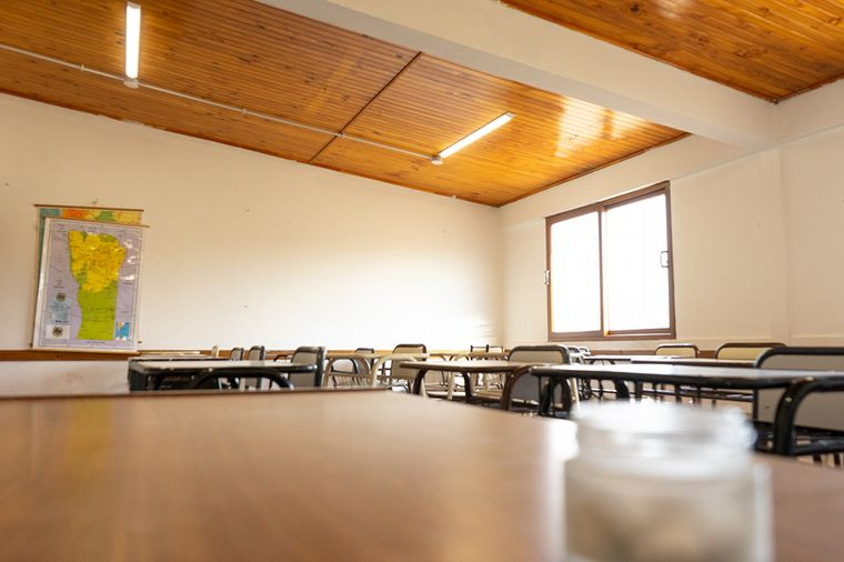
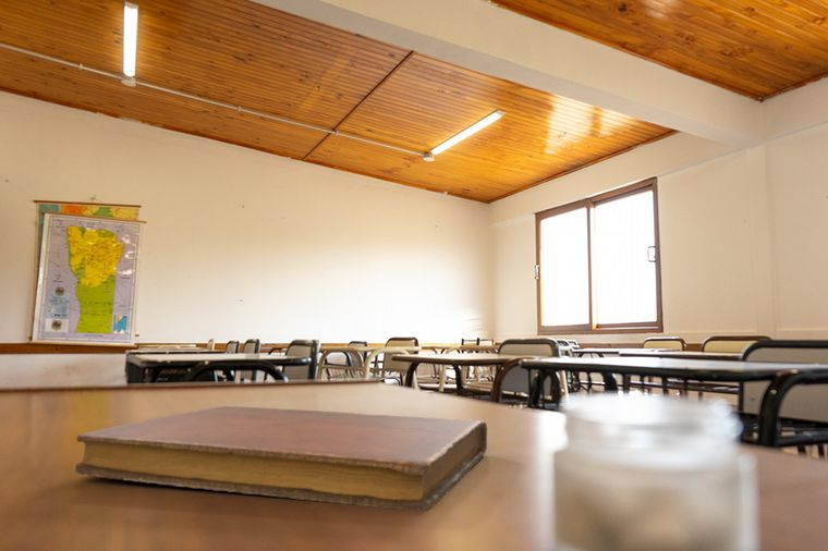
+ notebook (300, 443)
